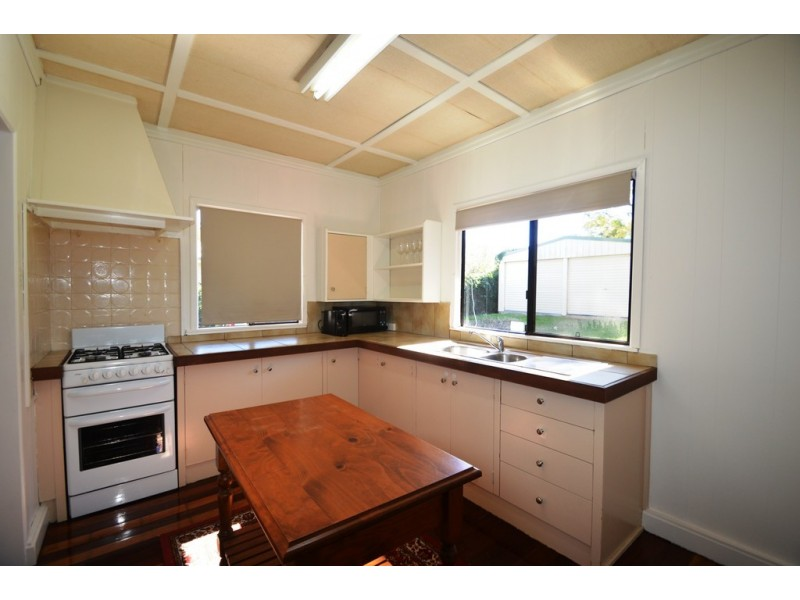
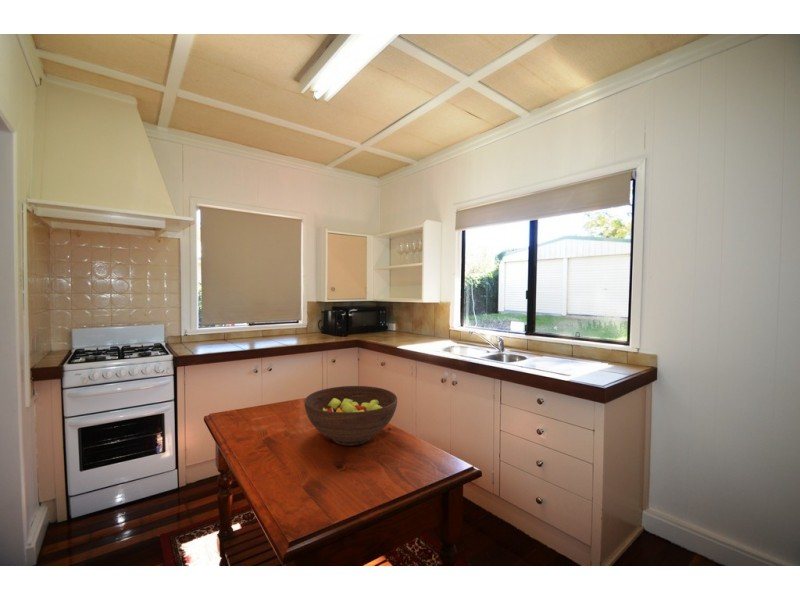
+ fruit bowl (351, 418)
